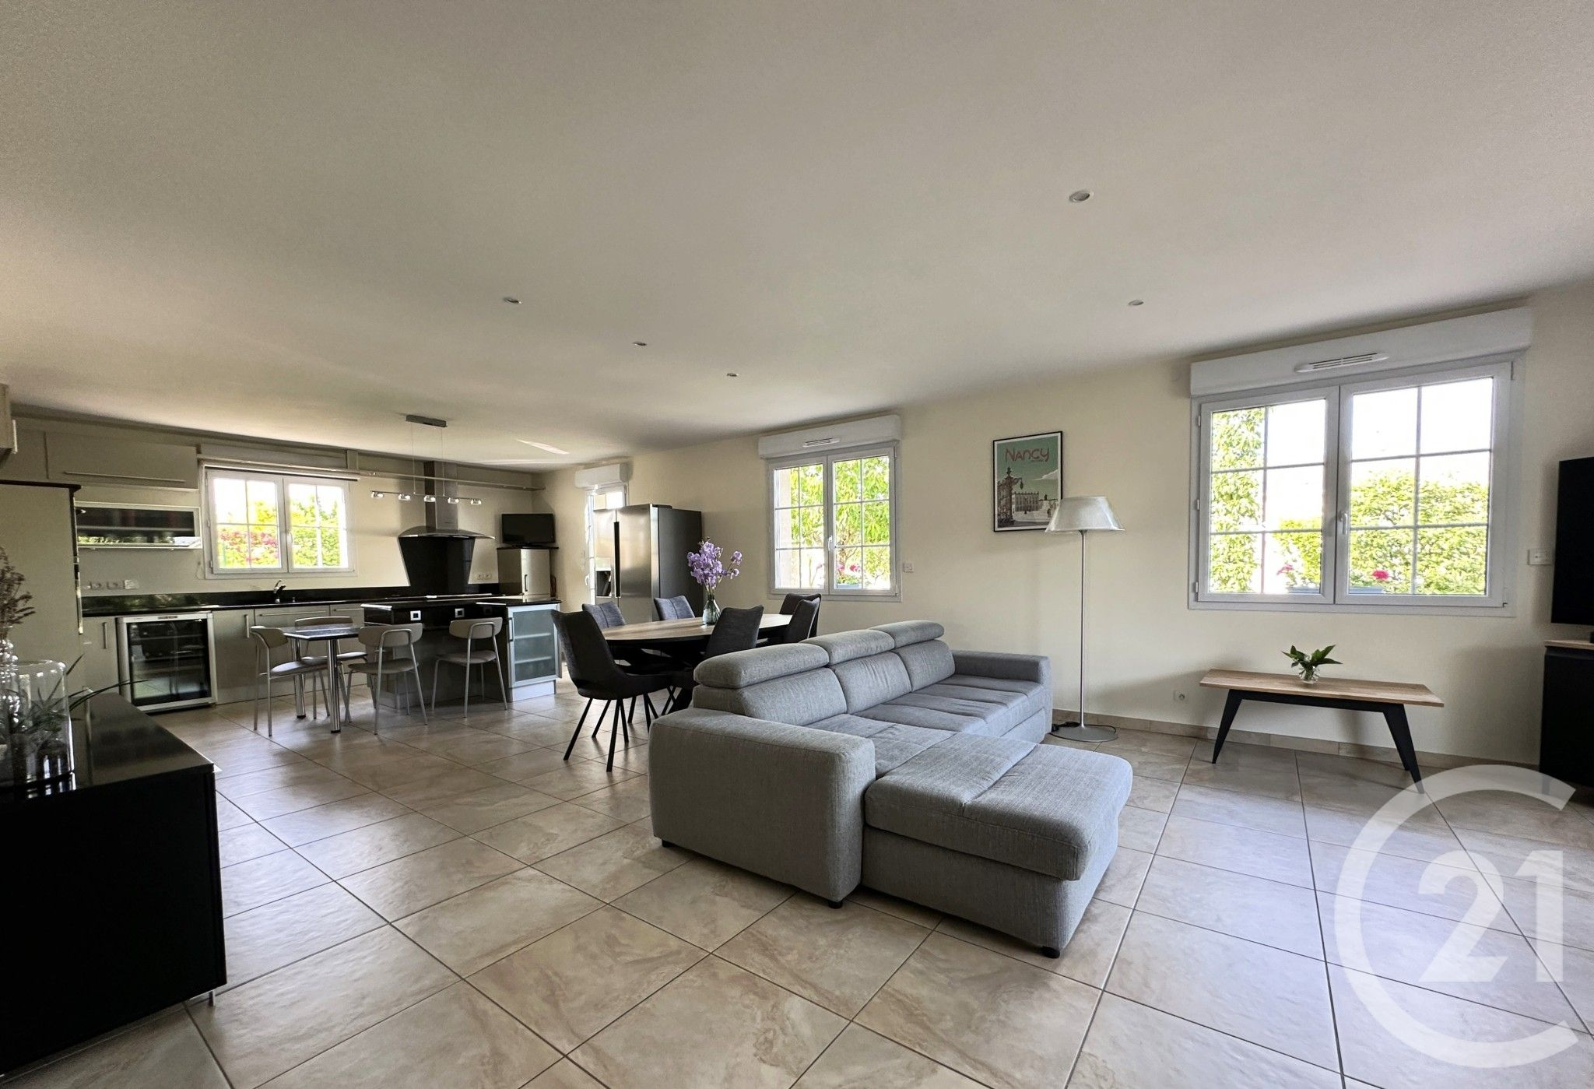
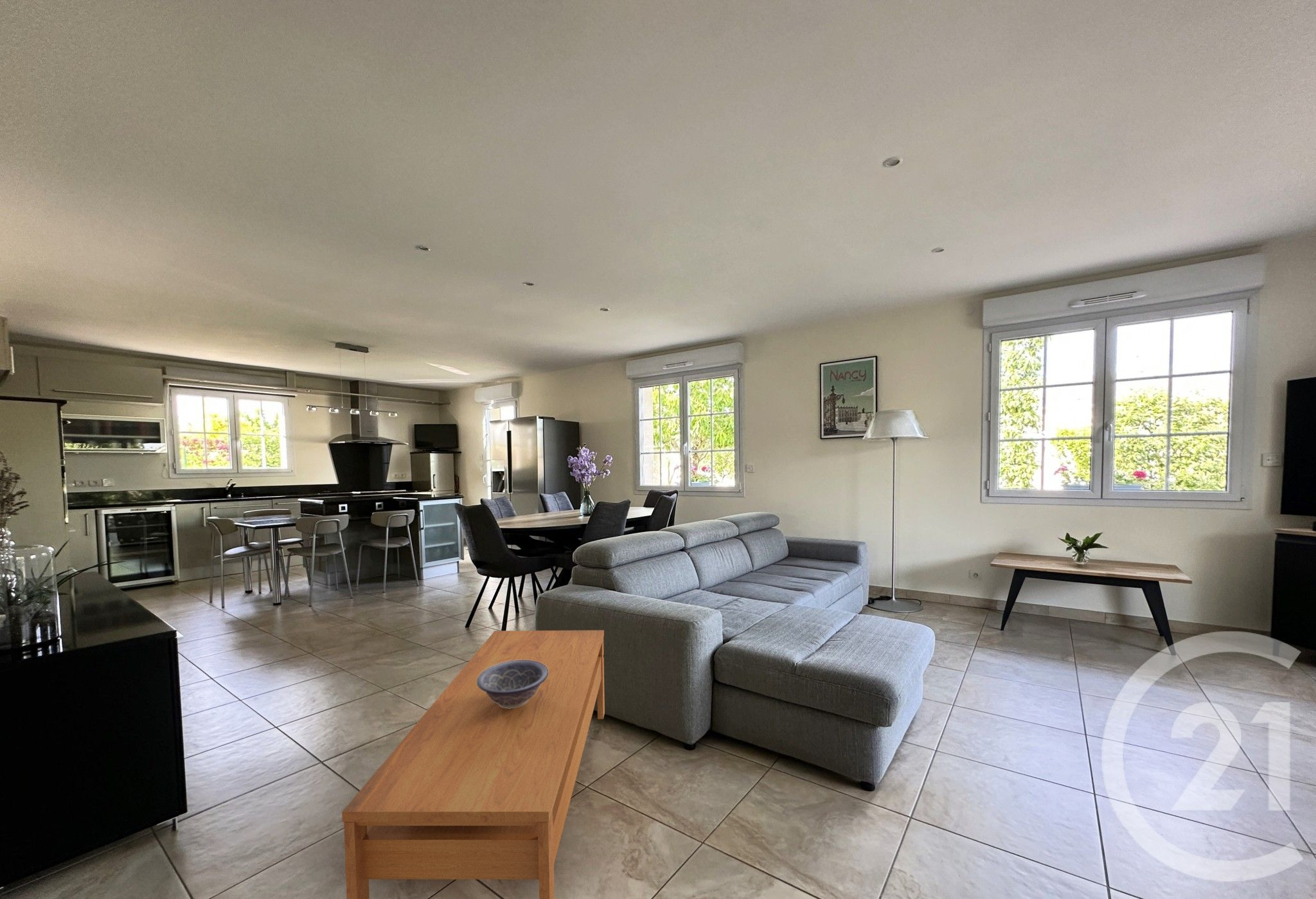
+ coffee table (514, 747)
+ decorative bowl (513, 687)
